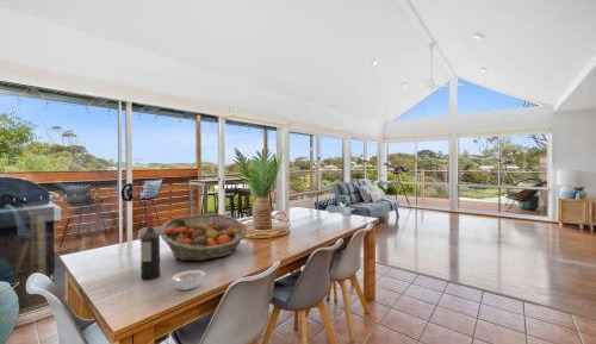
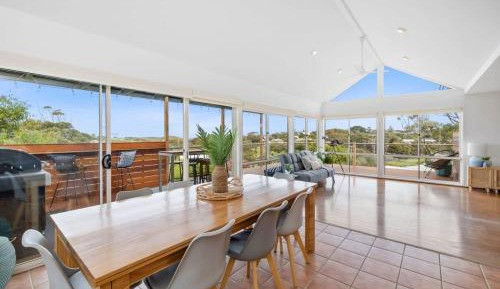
- wine bottle (150, 245)
- fruit basket (205, 234)
- legume (190, 279)
